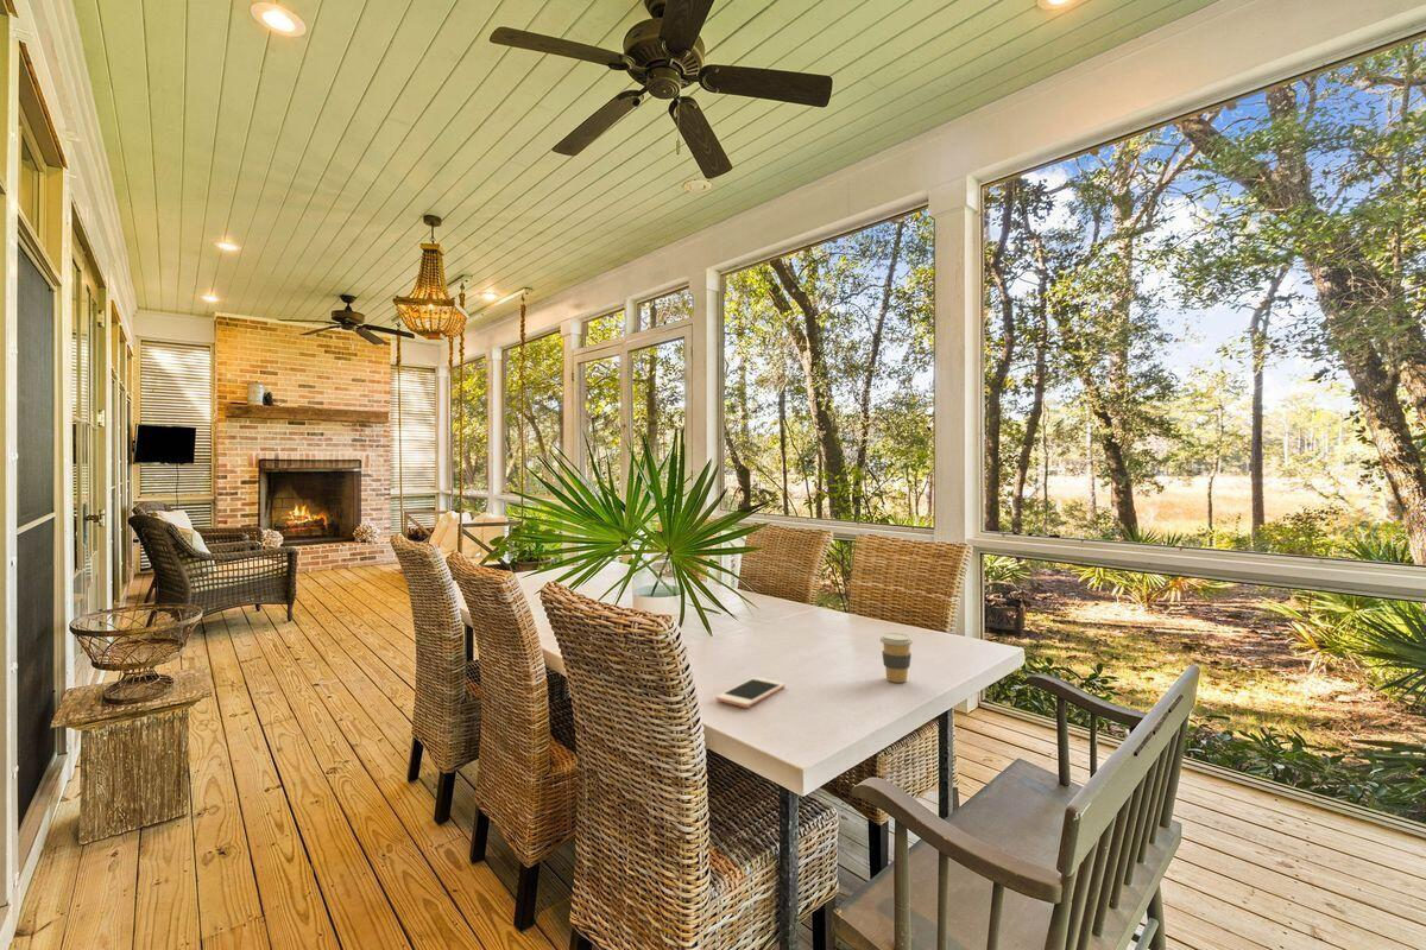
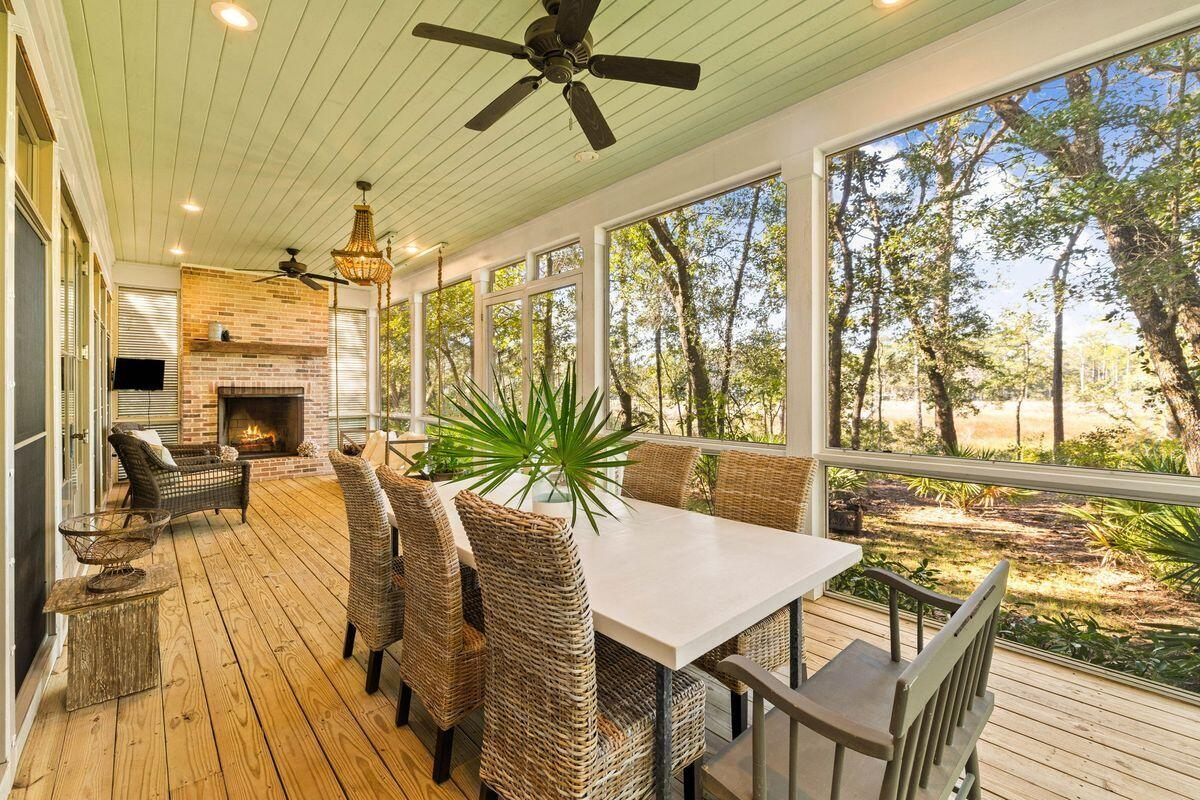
- cell phone (751, 691)
- coffee cup (896, 657)
